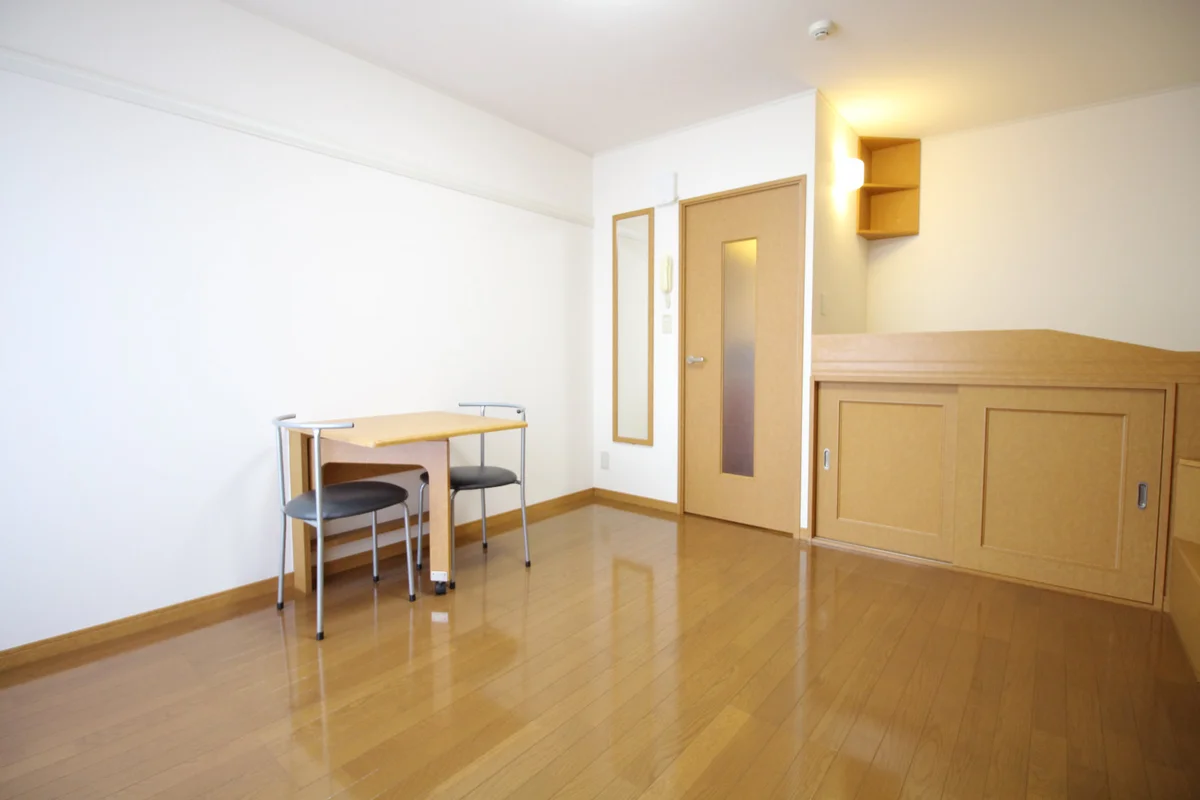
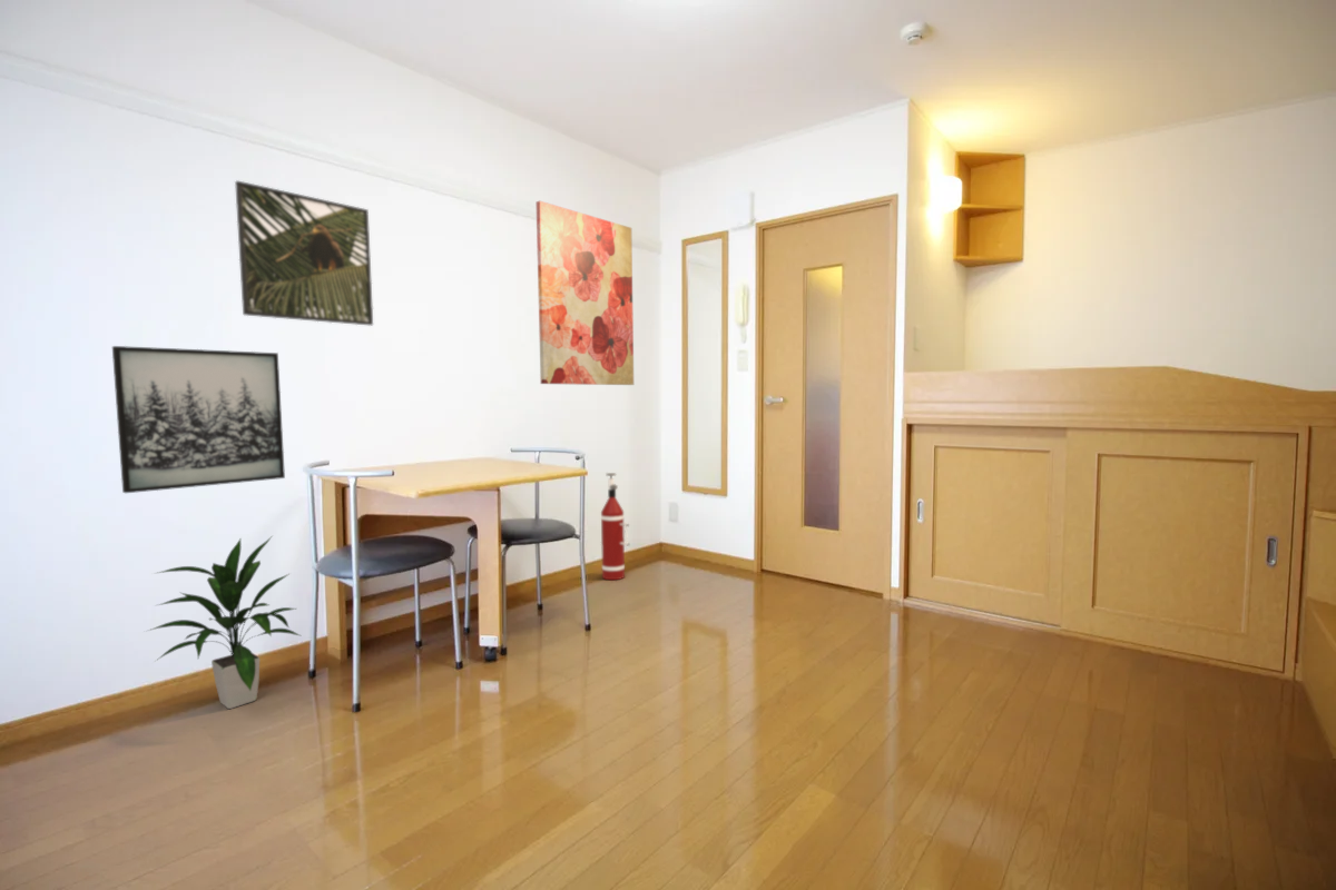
+ indoor plant (230, 623)
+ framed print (310, 258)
+ wall art (589, 300)
+ wall art (205, 417)
+ fire extinguisher (616, 525)
